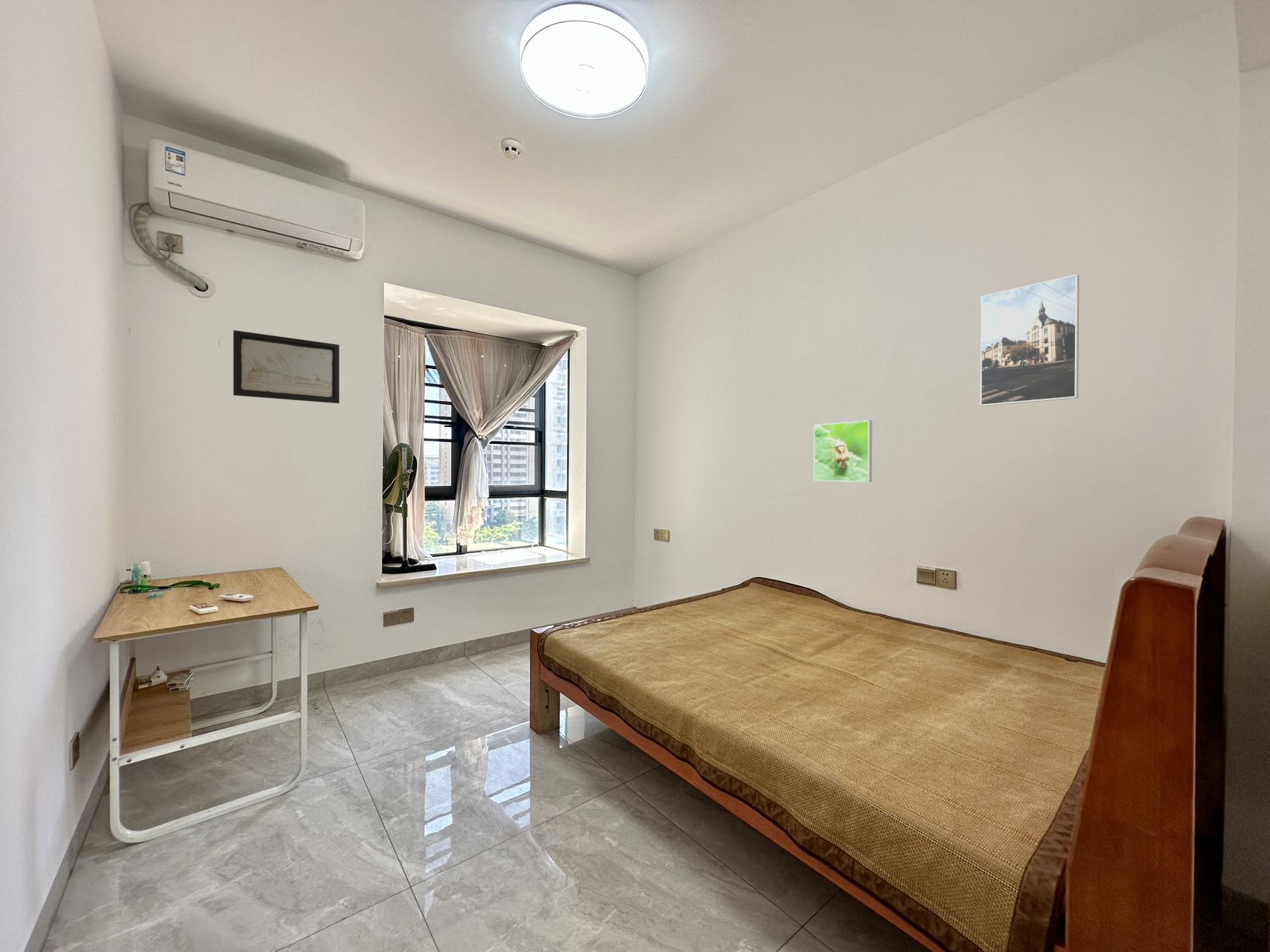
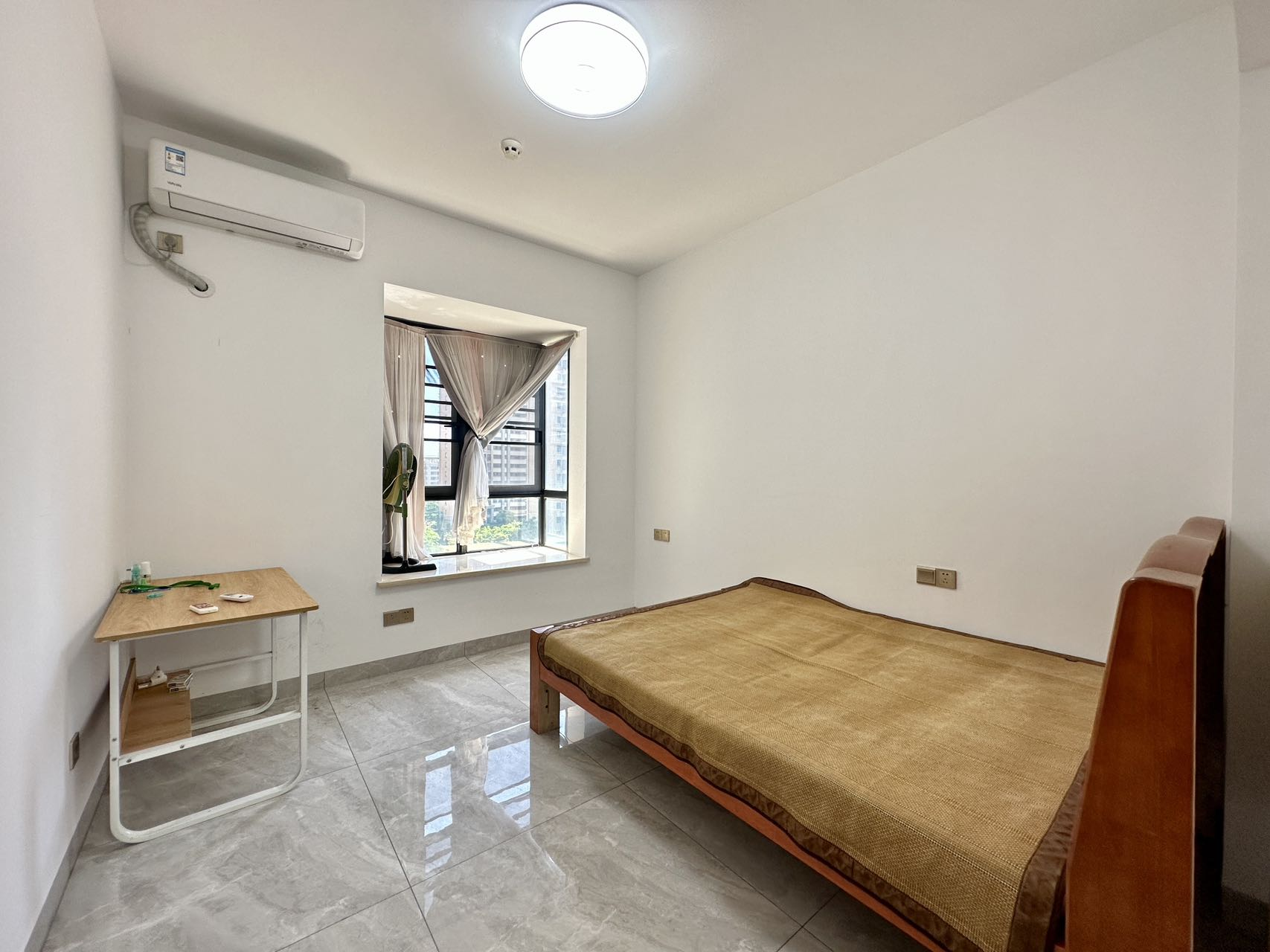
- wall art (289, 368)
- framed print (1027, 344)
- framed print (841, 451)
